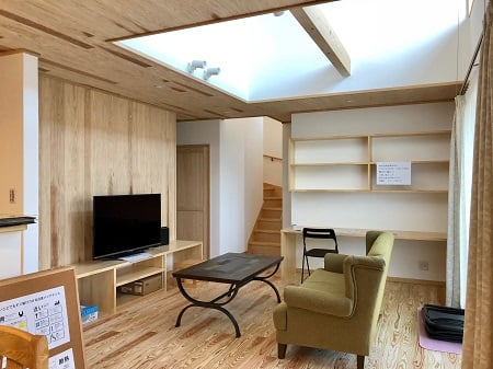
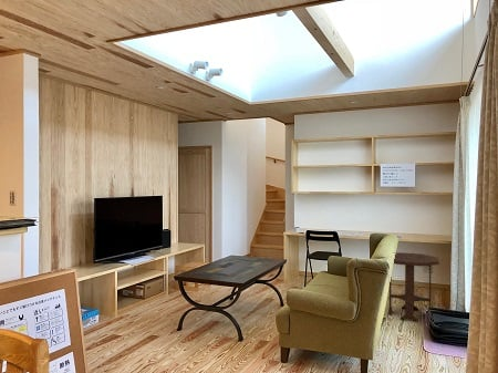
+ side table (409, 286)
